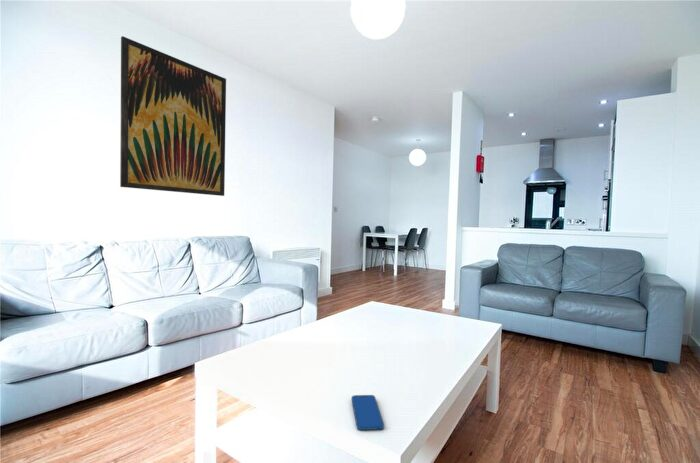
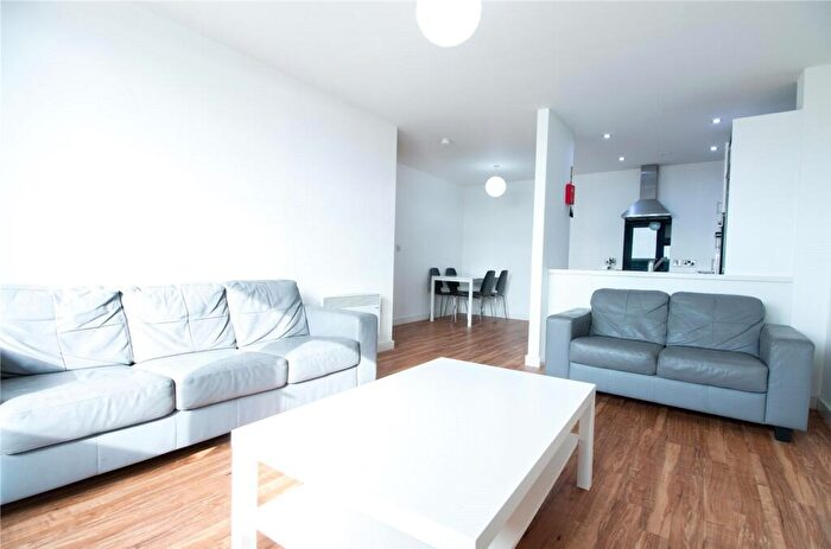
- smartphone (366, 411)
- wall art (179, 126)
